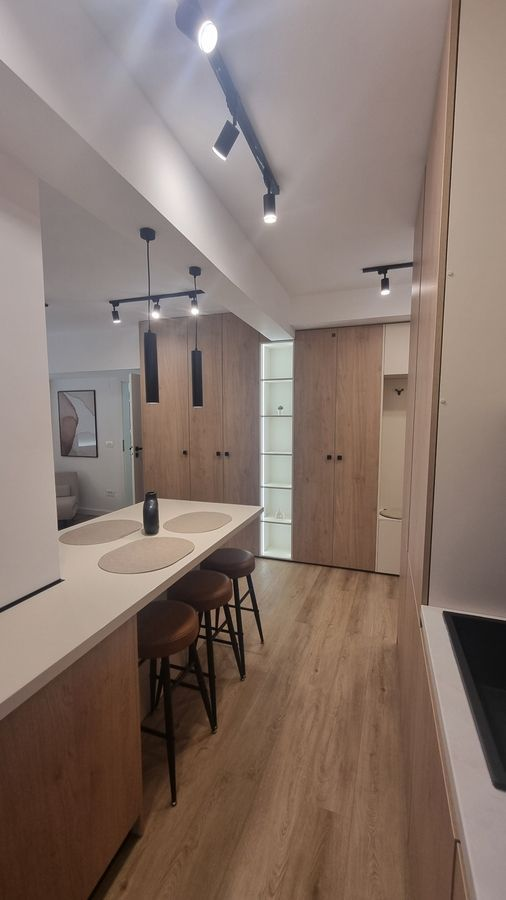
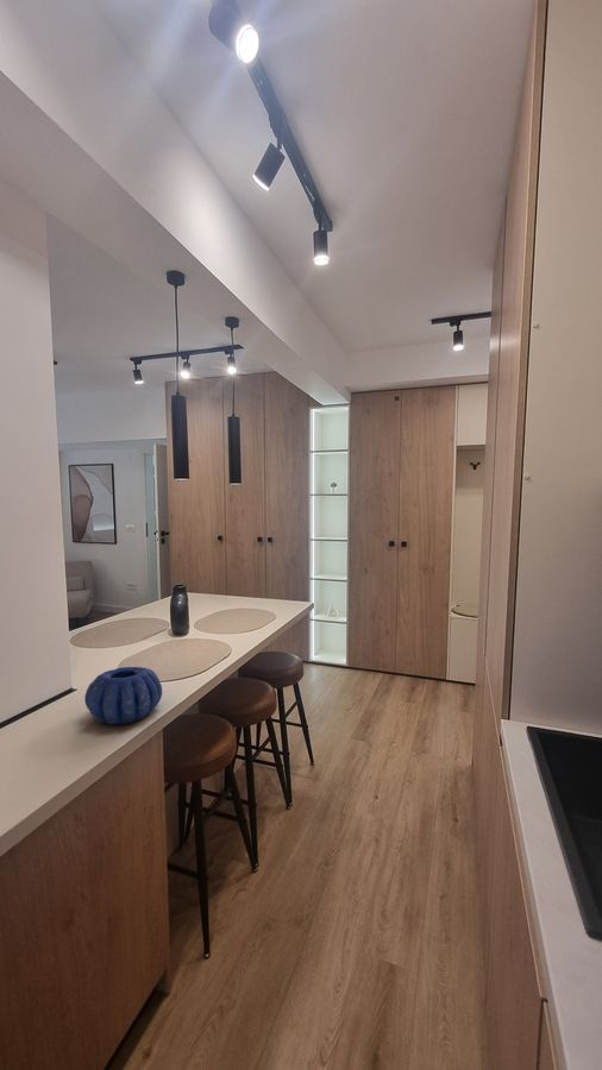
+ decorative bowl (124, 692)
